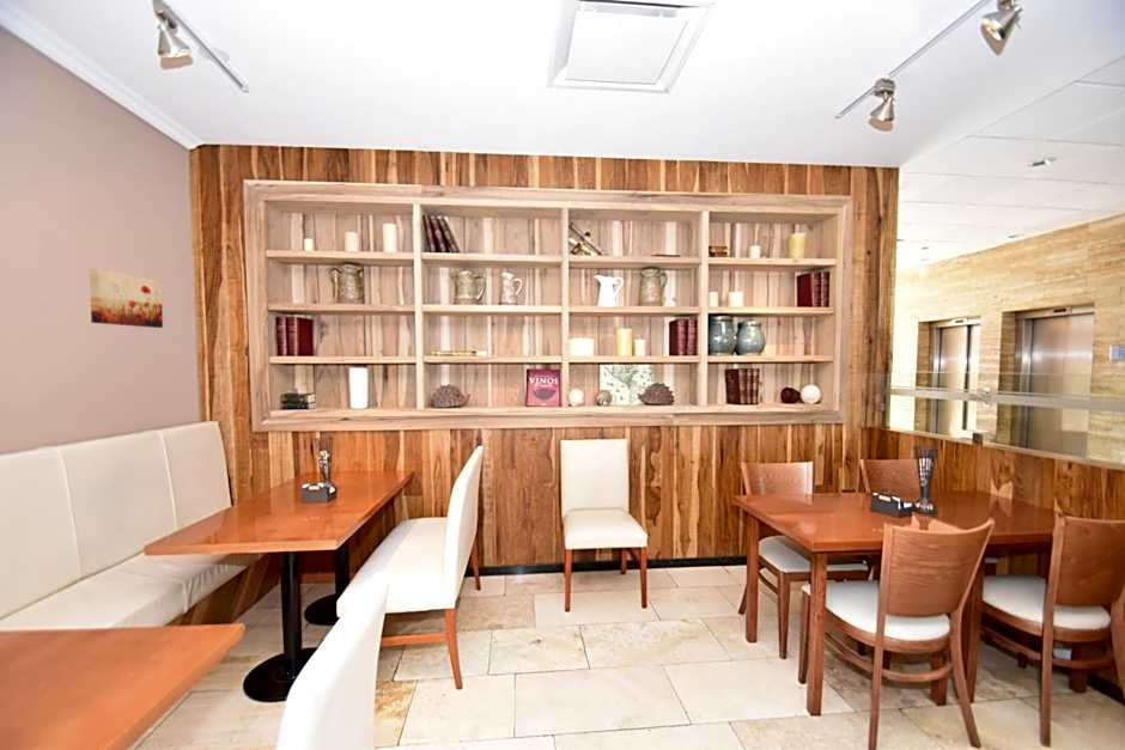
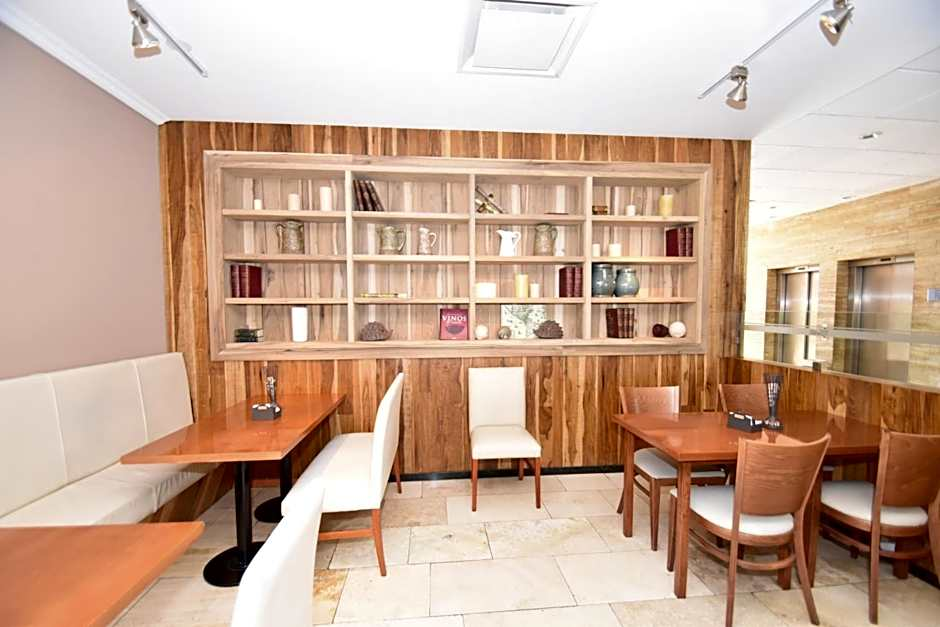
- wall art (128, 300)
